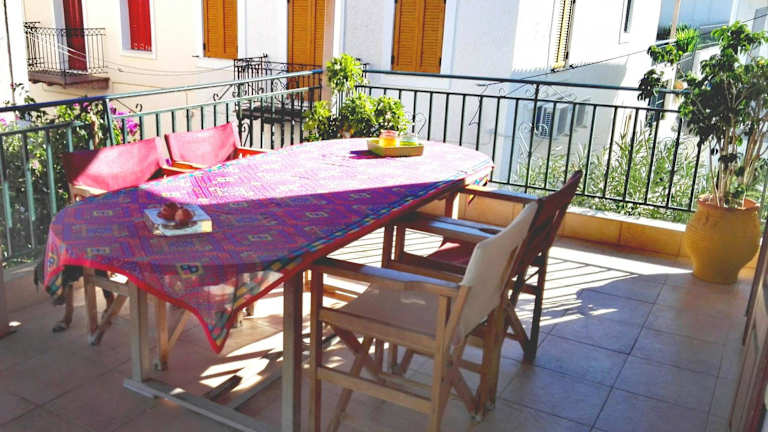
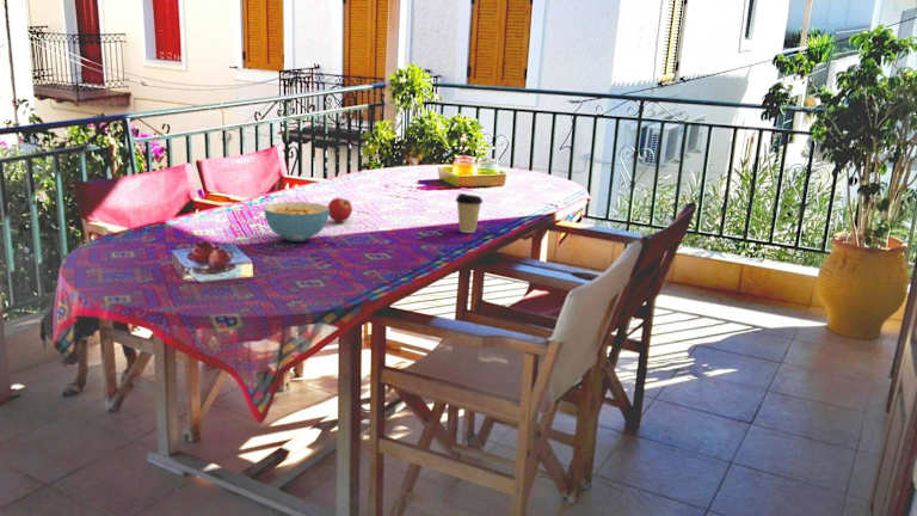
+ coffee cup (468, 213)
+ fruit (339, 209)
+ cereal bowl (296, 223)
